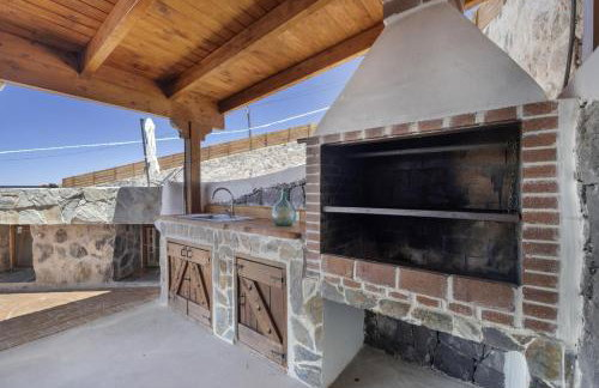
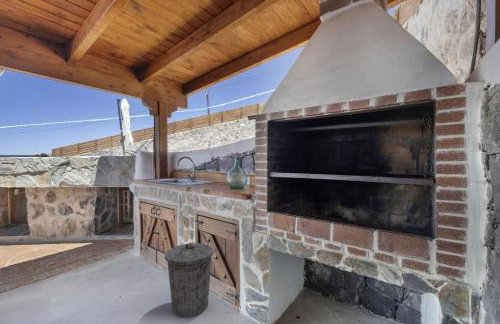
+ trash can (190, 274)
